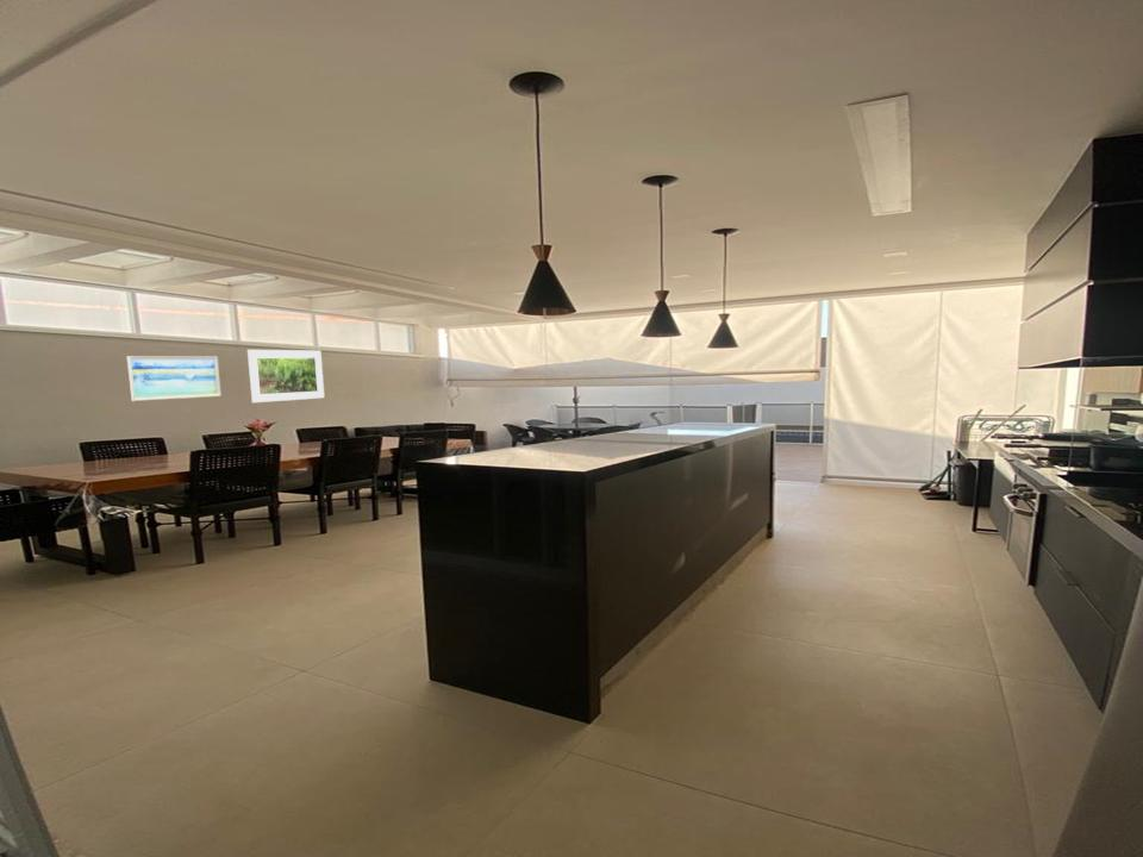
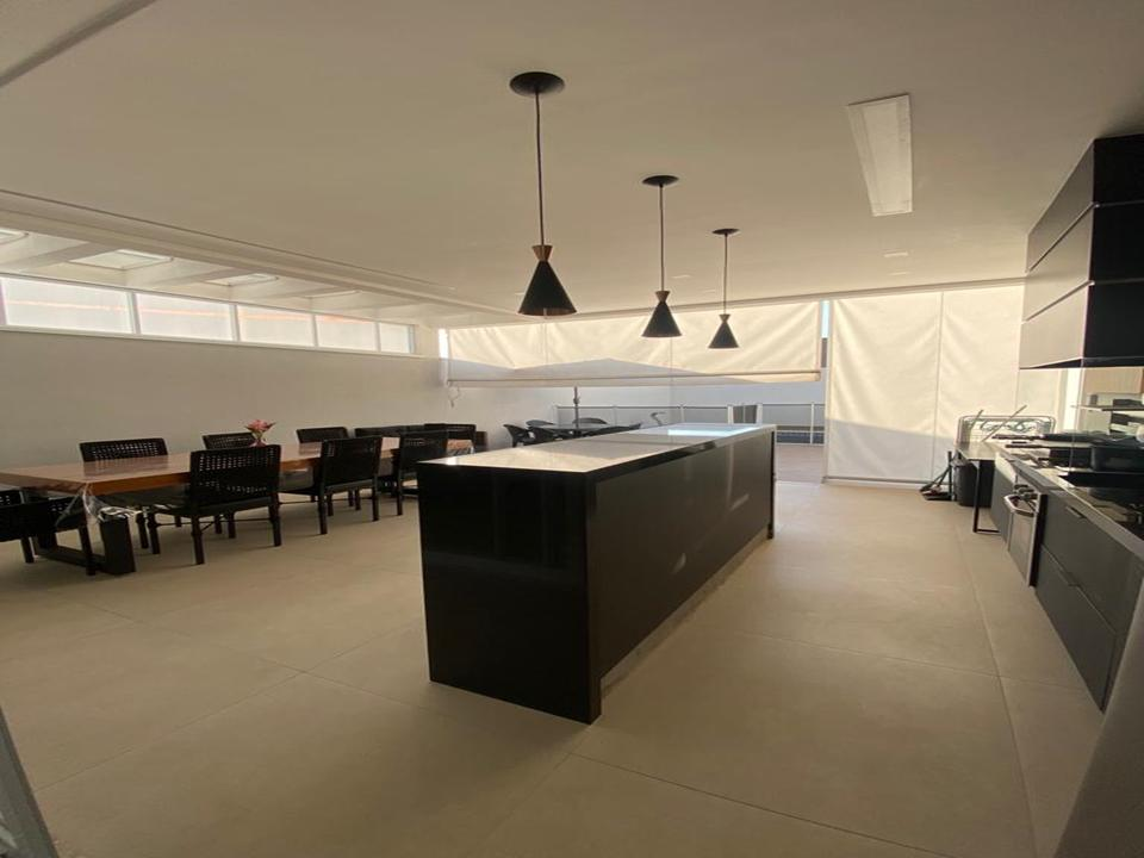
- wall art (176, 377)
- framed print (288, 375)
